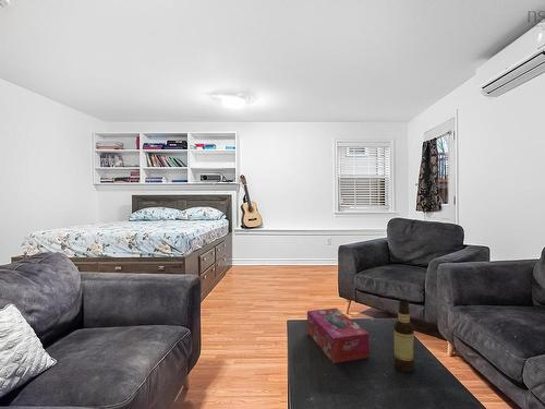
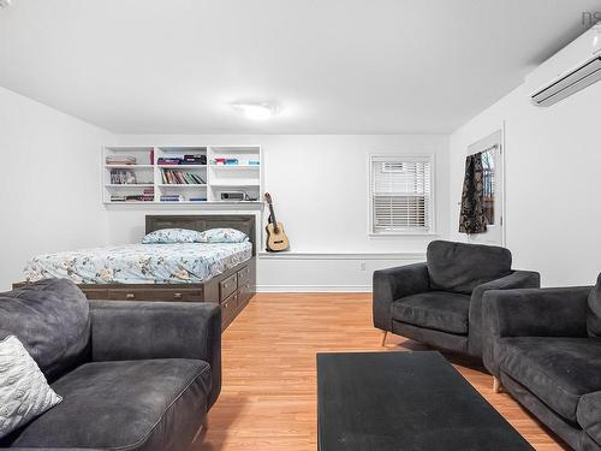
- bottle (403, 334)
- tissue box (335, 332)
